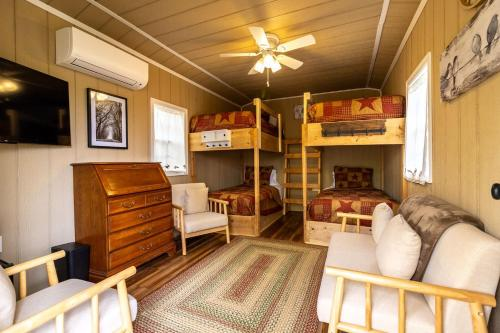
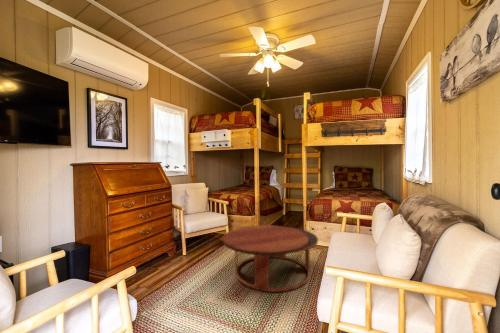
+ coffee table (271, 253)
